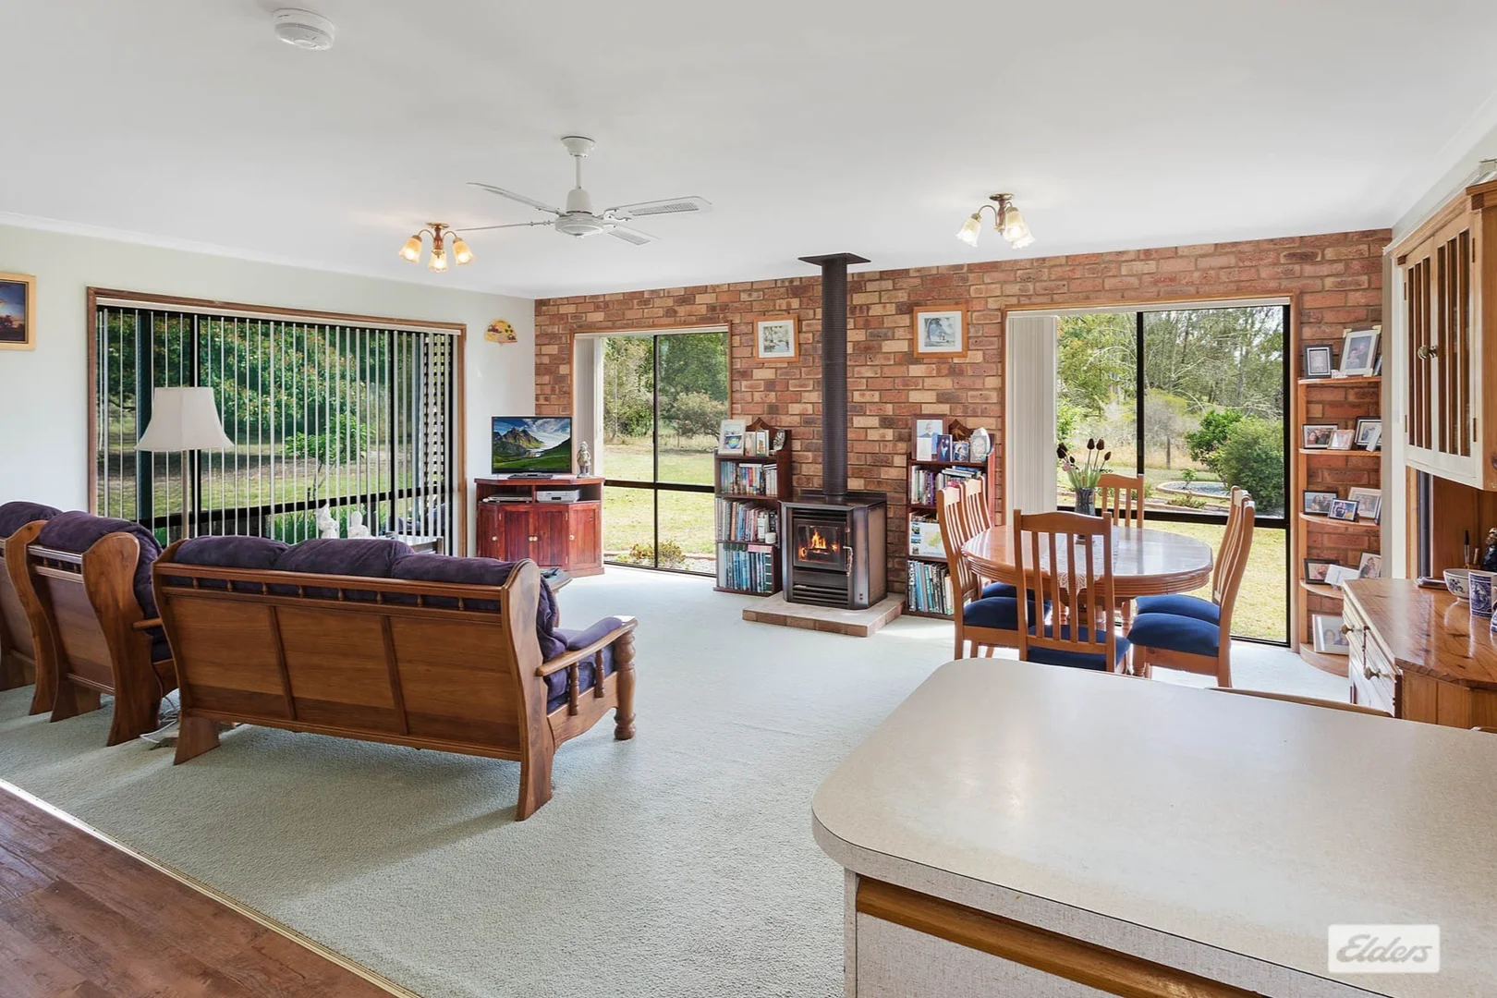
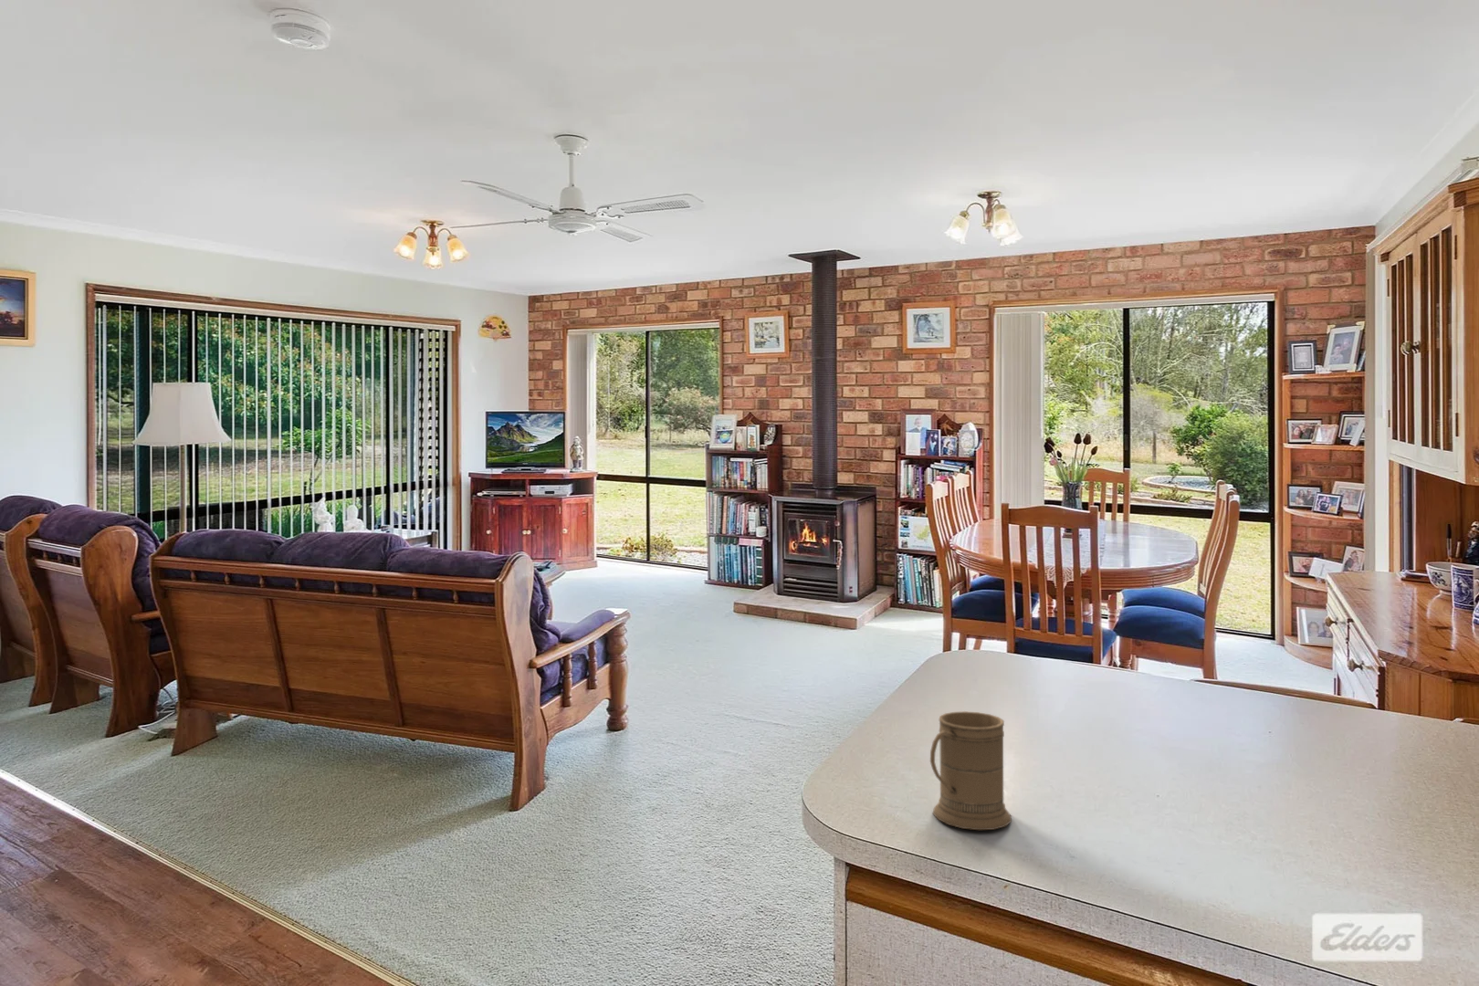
+ mug (964, 769)
